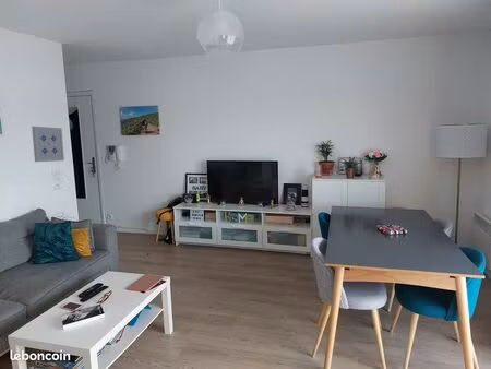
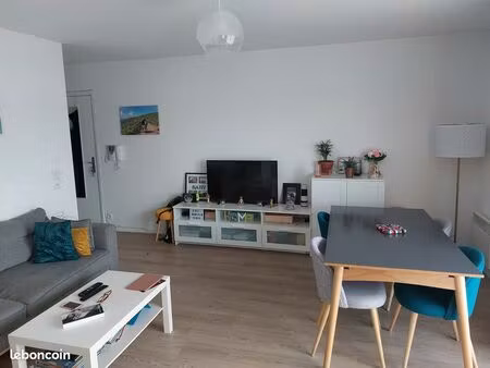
- wall art (48, 144)
